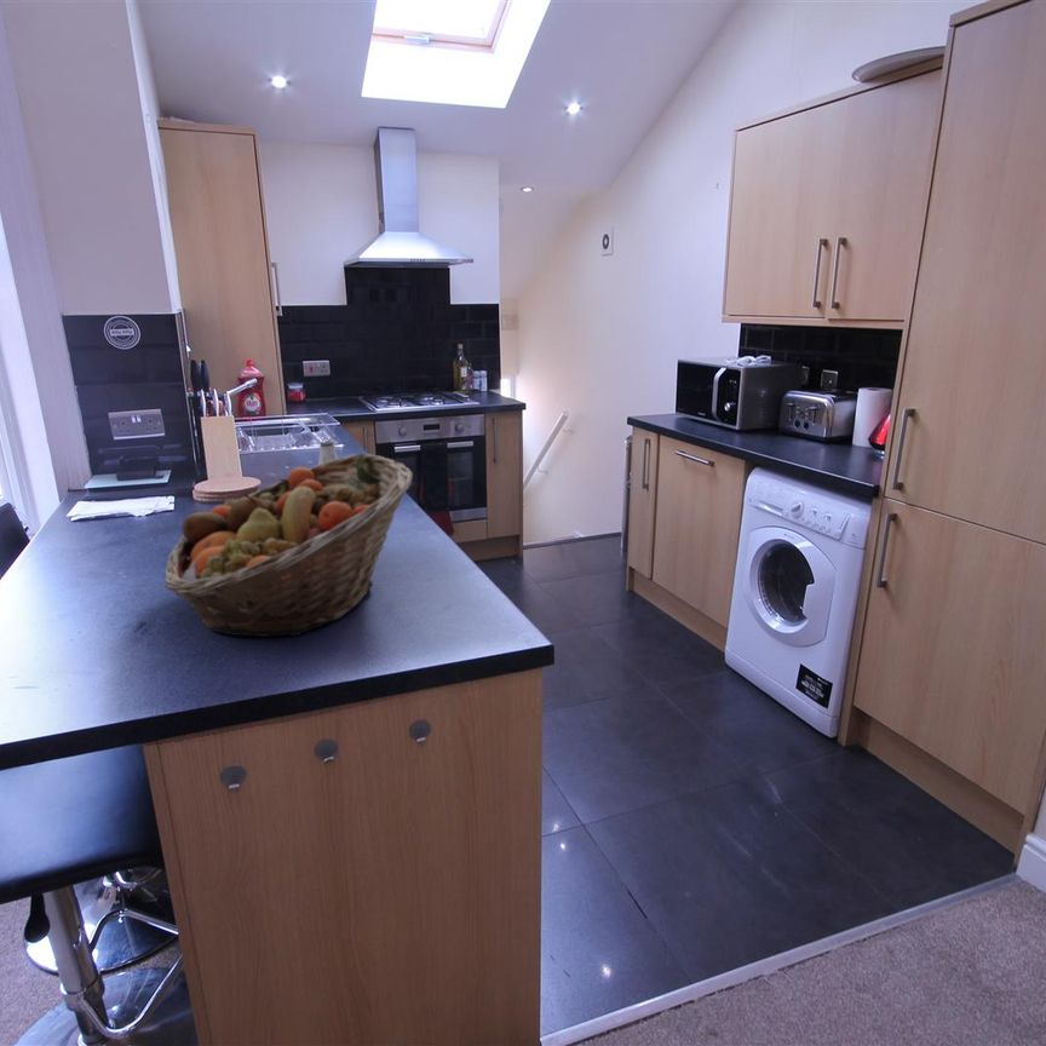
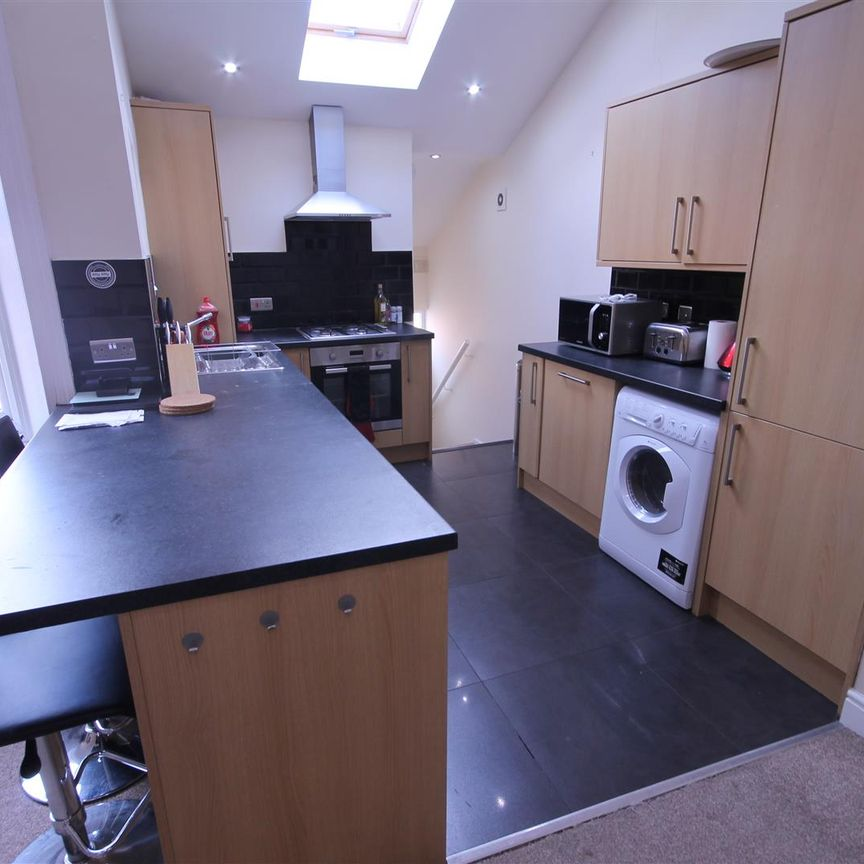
- saltshaker (328, 459)
- fruit basket (293, 534)
